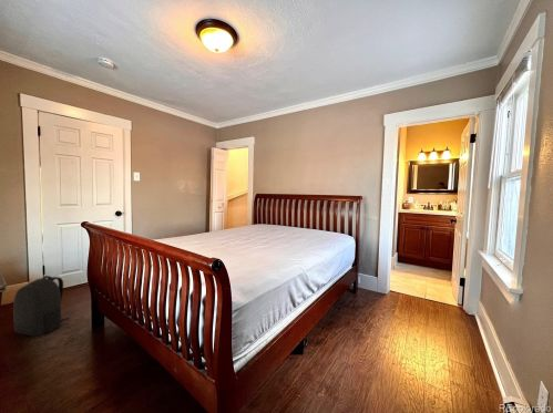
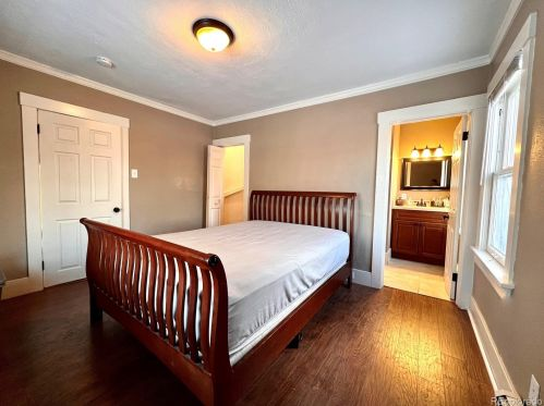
- backpack (43, 301)
